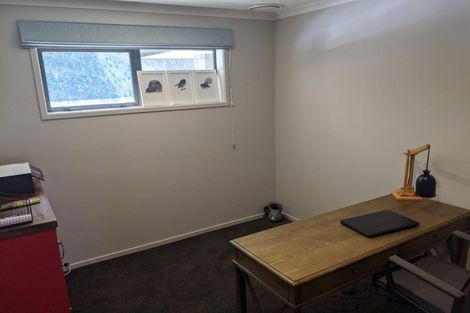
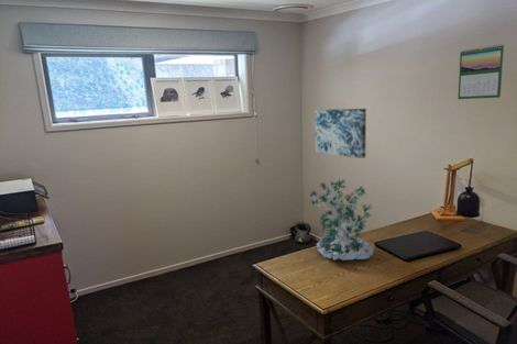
+ wall art (338, 132)
+ calendar (480, 73)
+ plant (344, 218)
